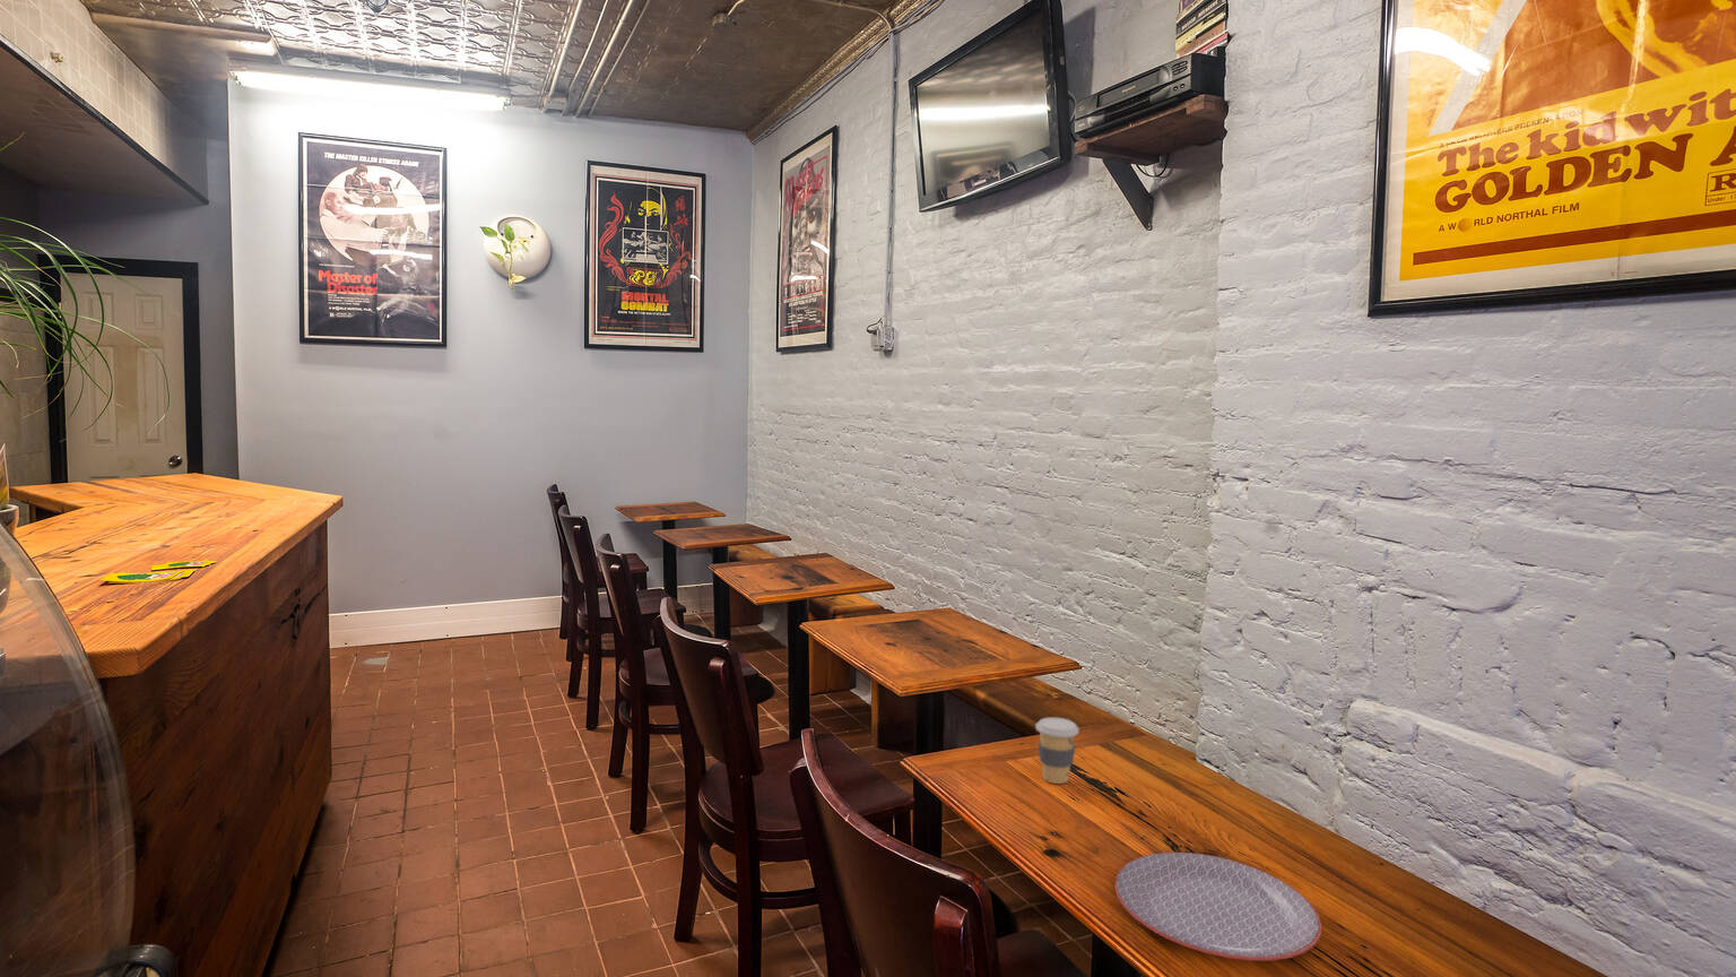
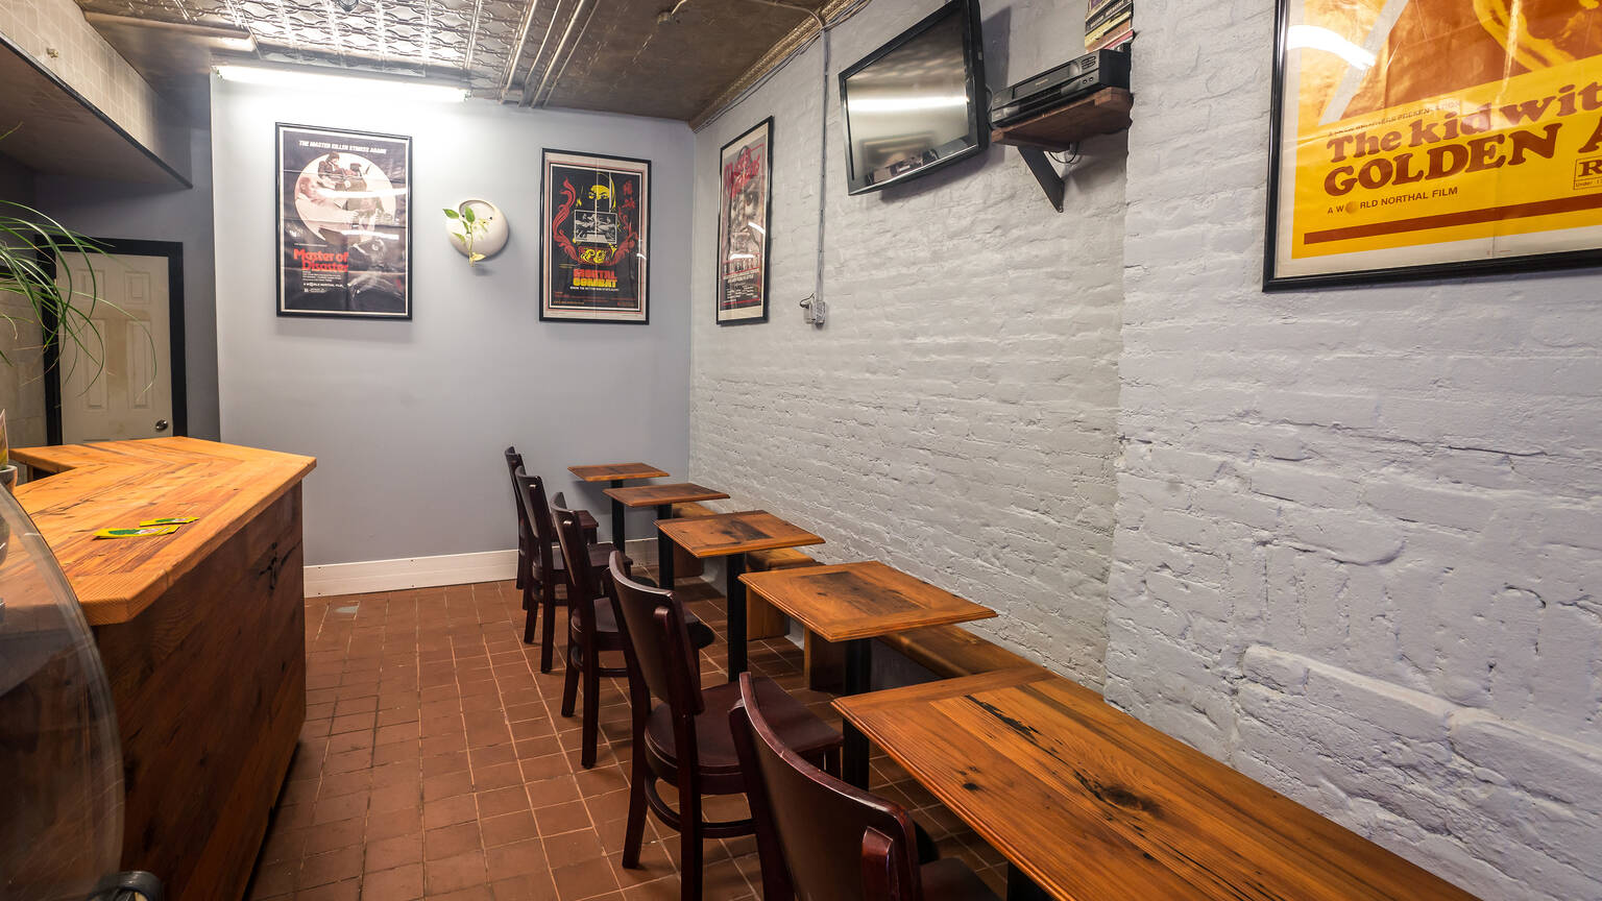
- plate (1213, 905)
- coffee cup (1055, 750)
